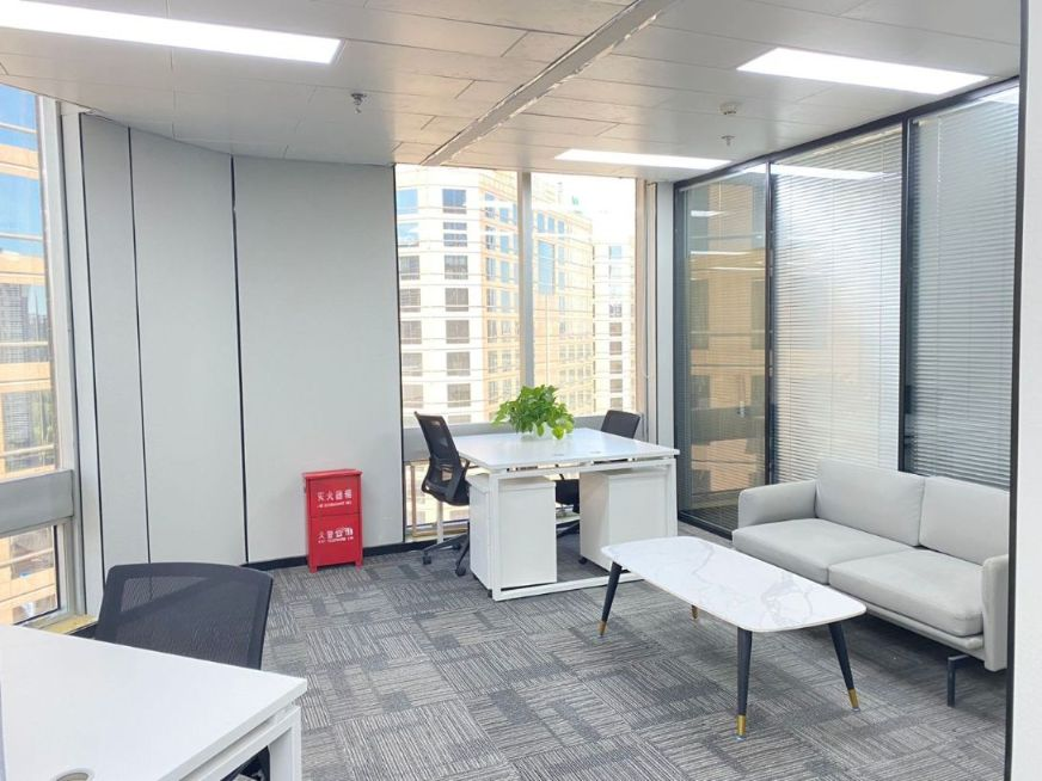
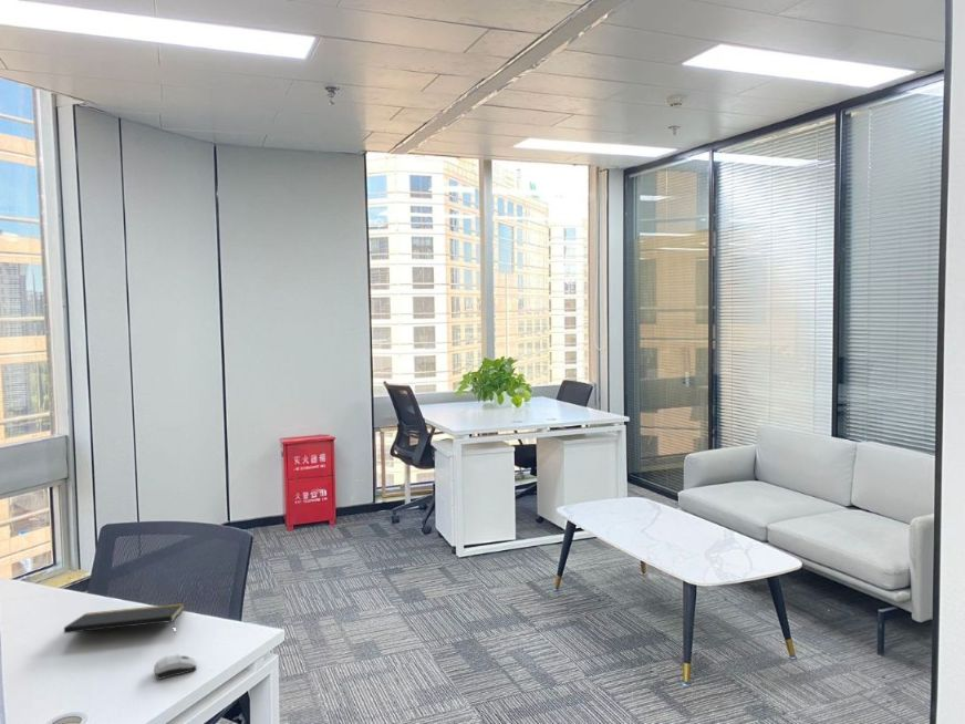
+ computer mouse (175, 664)
+ notepad (127, 617)
